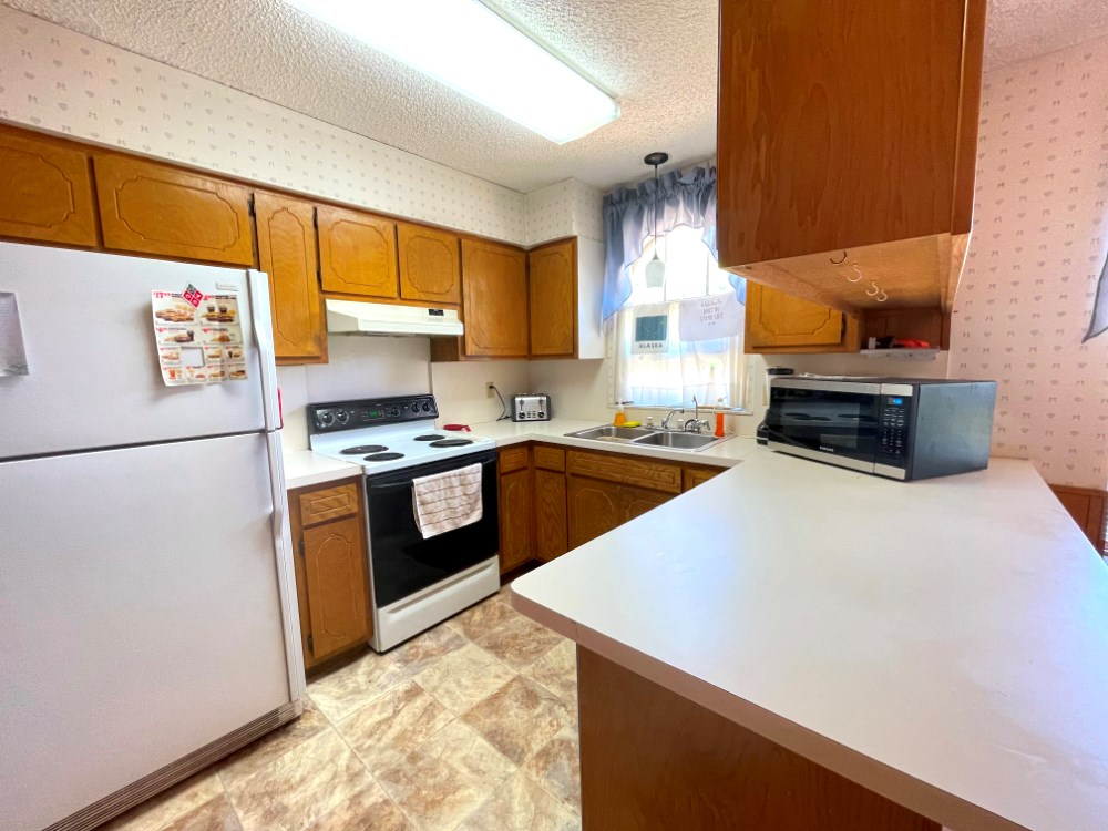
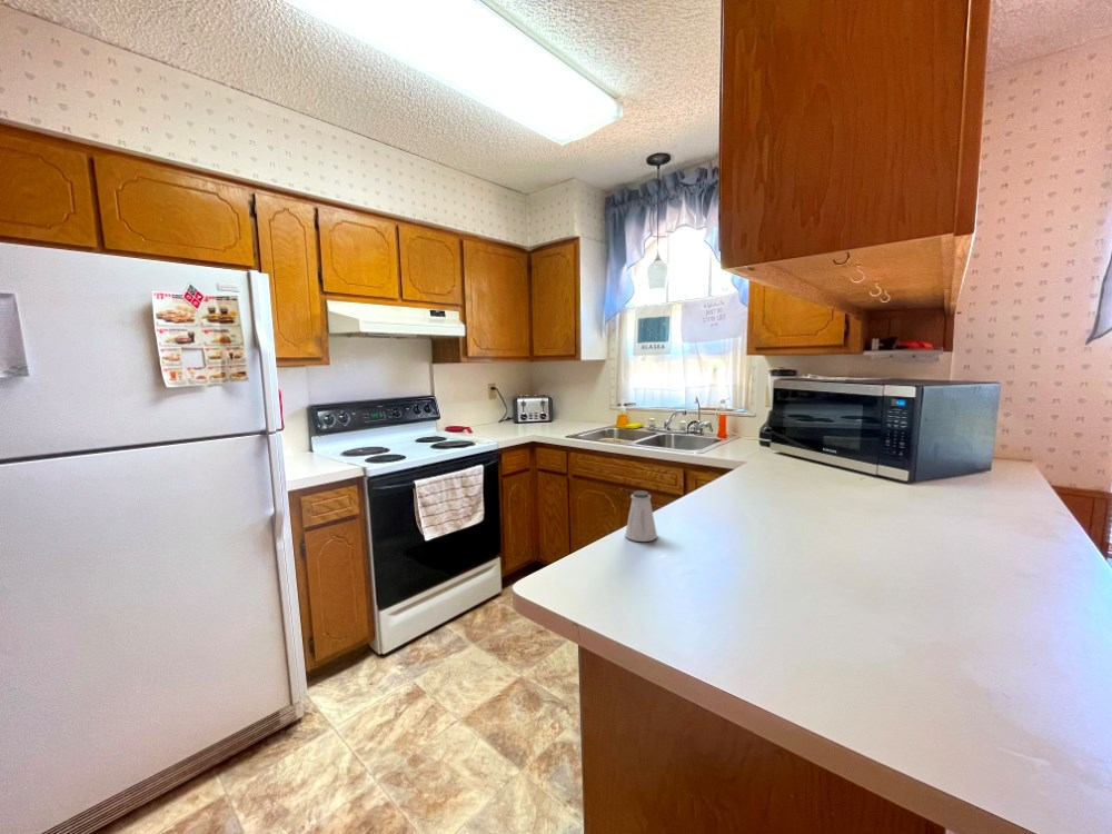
+ saltshaker (641, 514)
